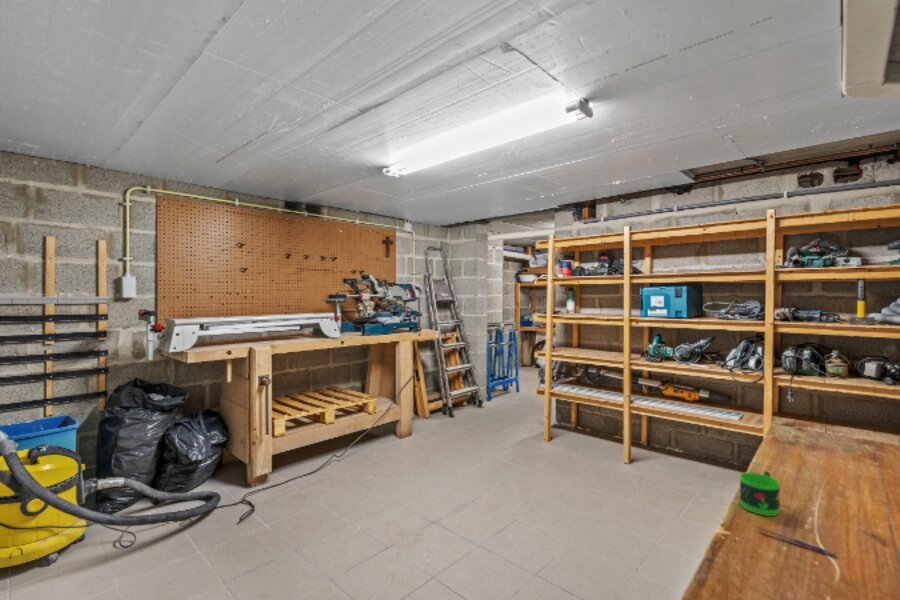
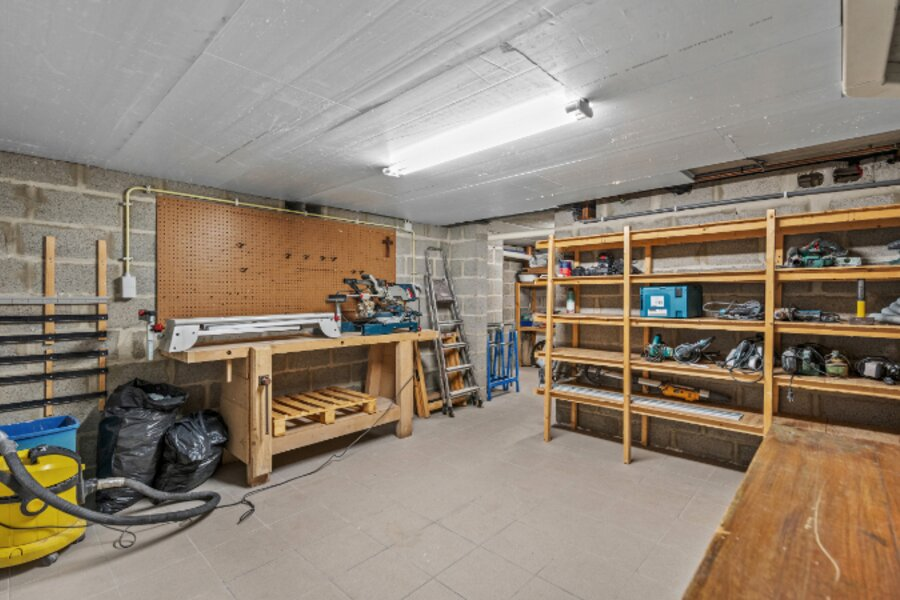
- mug (761, 490)
- pen (793, 540)
